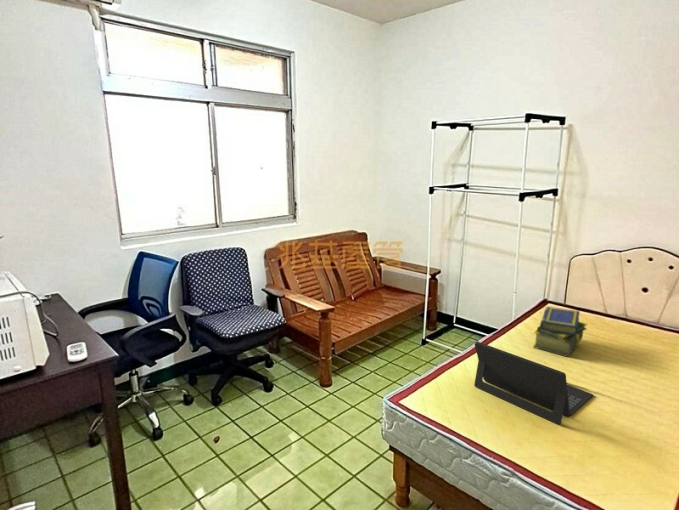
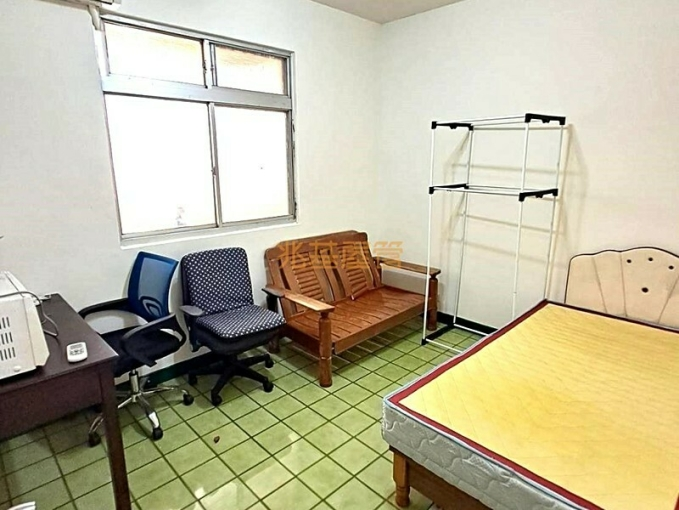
- stack of books (560, 330)
- laptop (533, 368)
